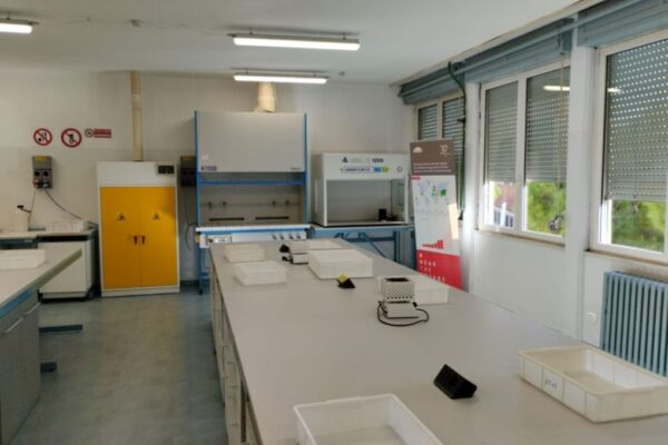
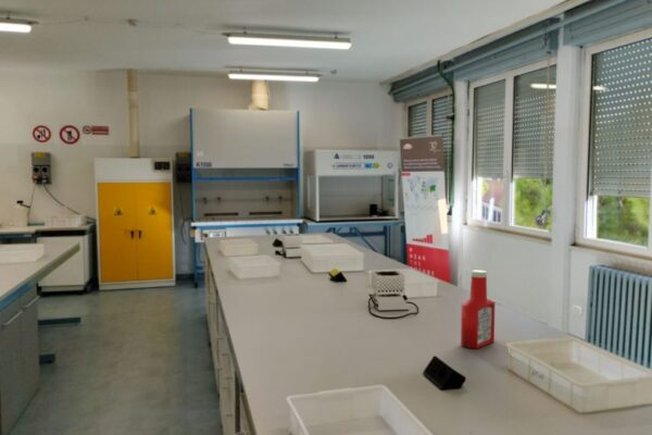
+ soap bottle (478, 307)
